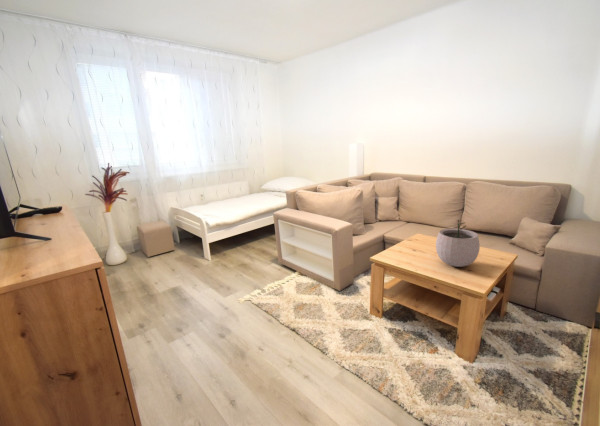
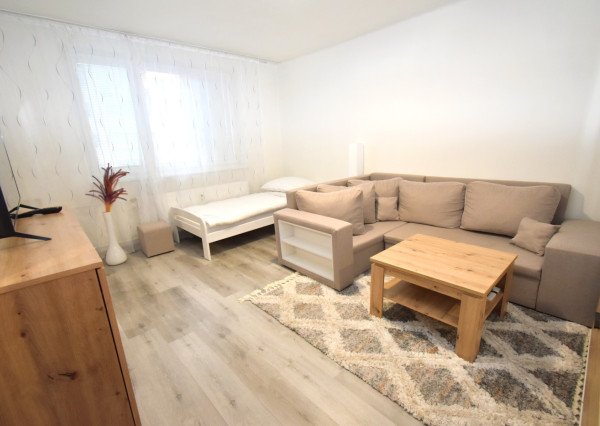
- plant pot (457, 242)
